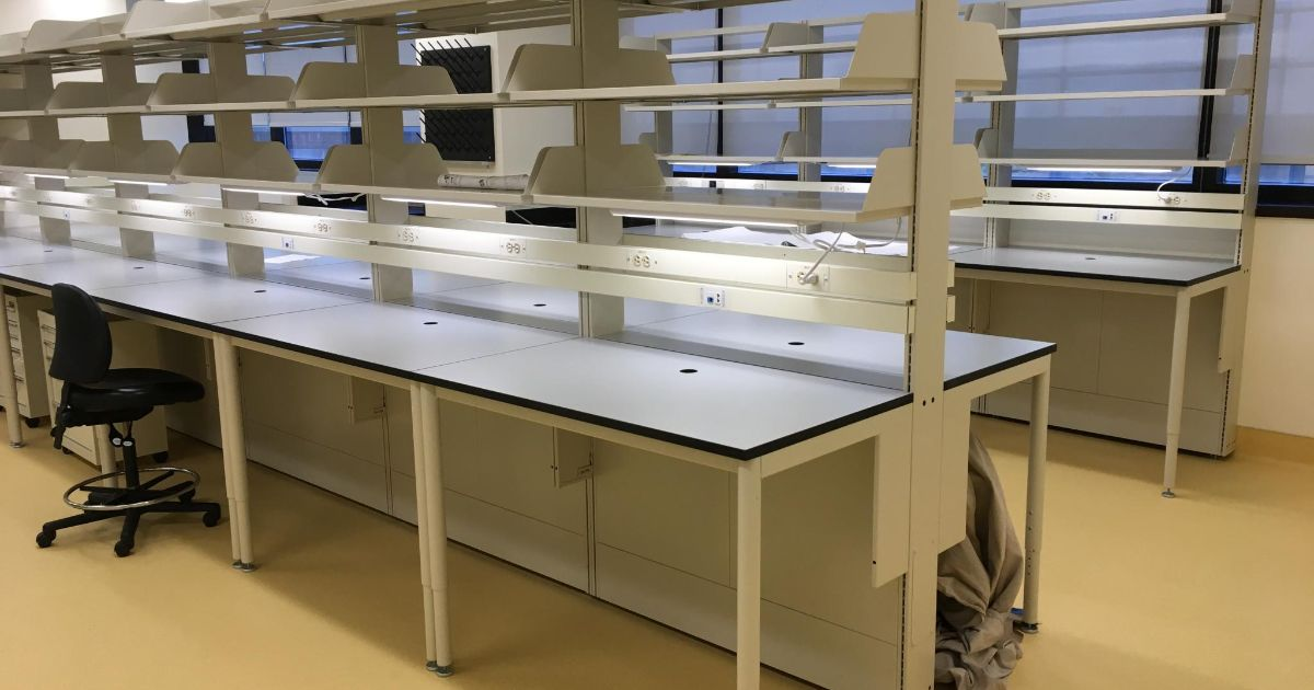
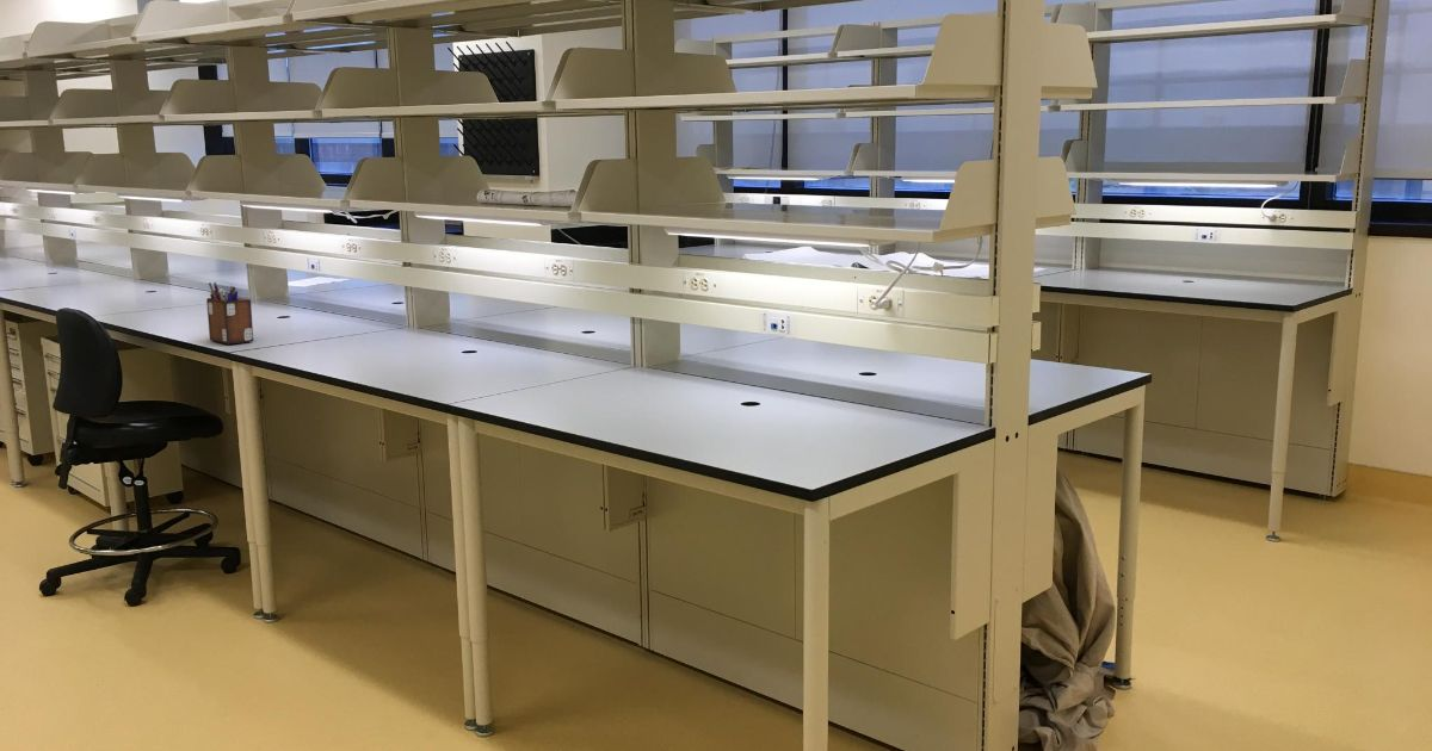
+ desk organizer (229, 311)
